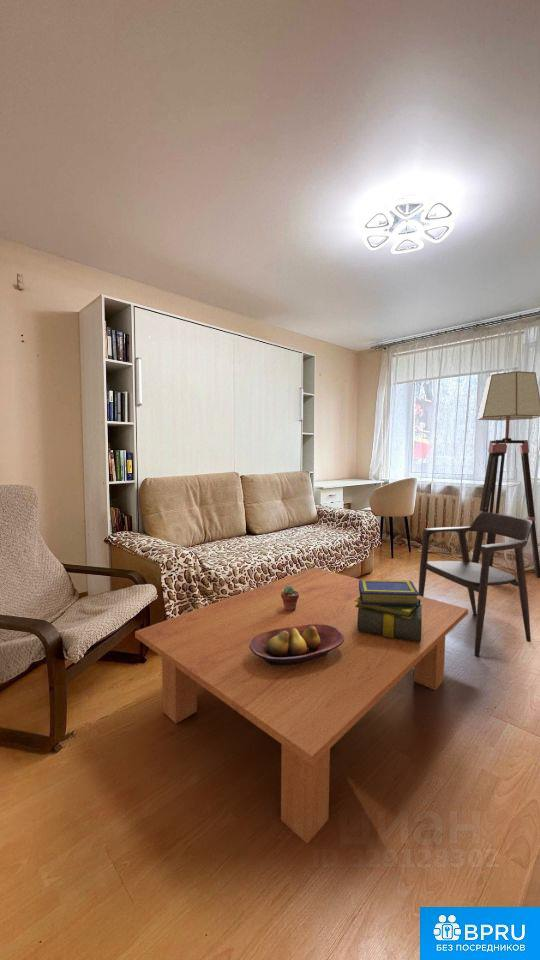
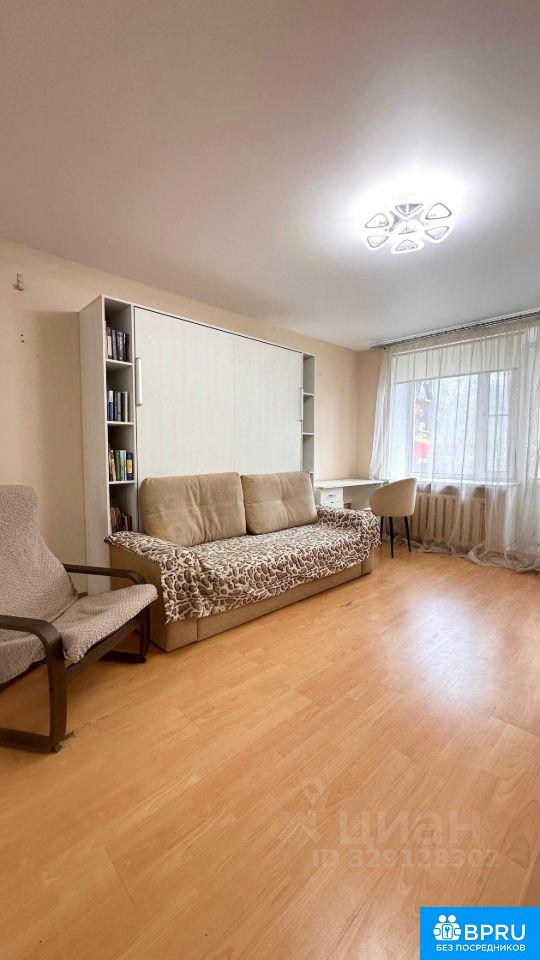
- fruit bowl (297, 640)
- potted succulent (289, 597)
- coffee table (313, 659)
- armchair (478, 574)
- stack of books (388, 606)
- floor lamp (502, 475)
